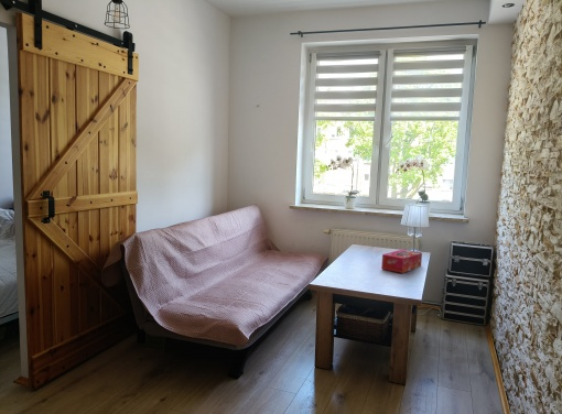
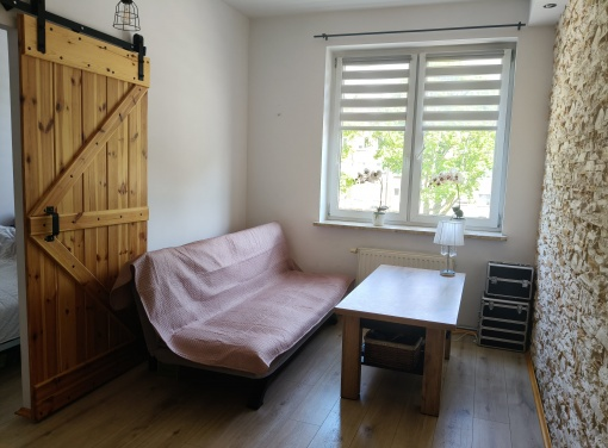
- tissue box (401, 260)
